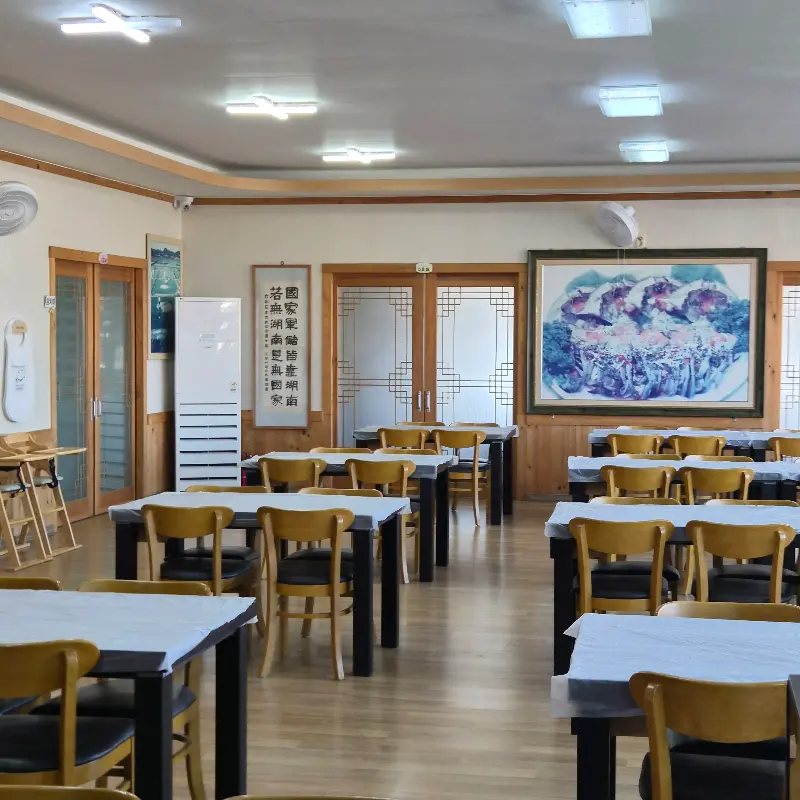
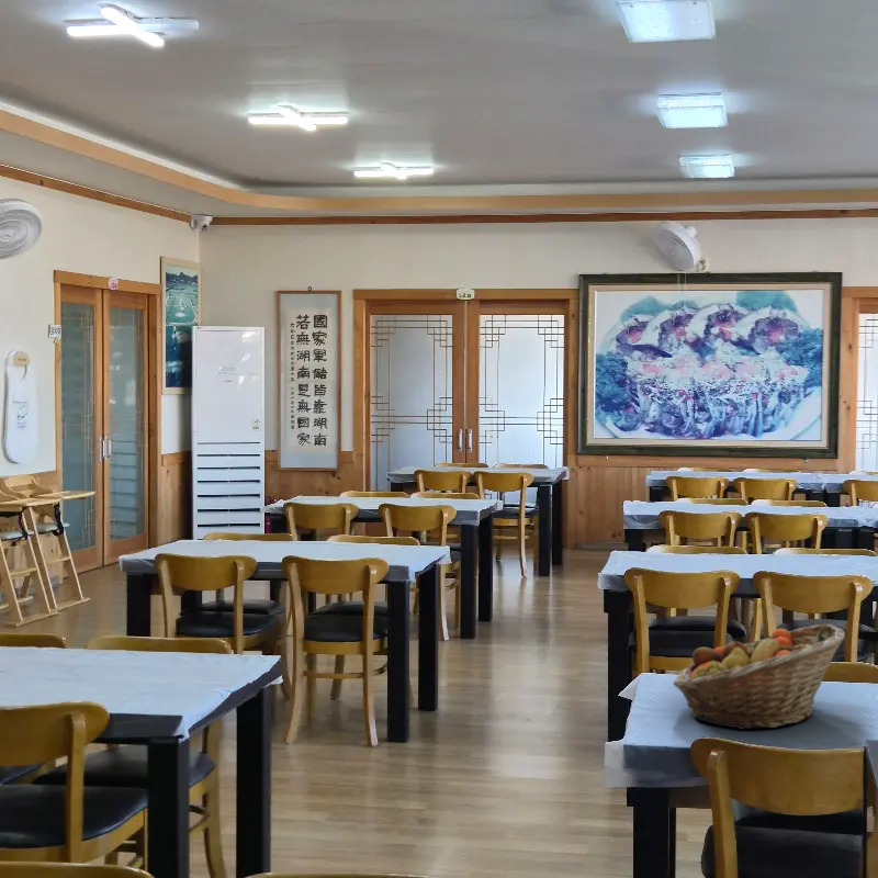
+ fruit basket (758, 669)
